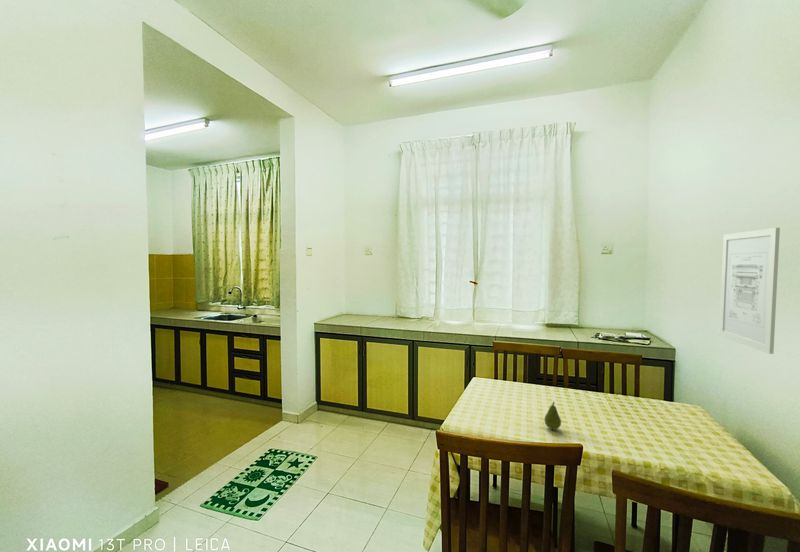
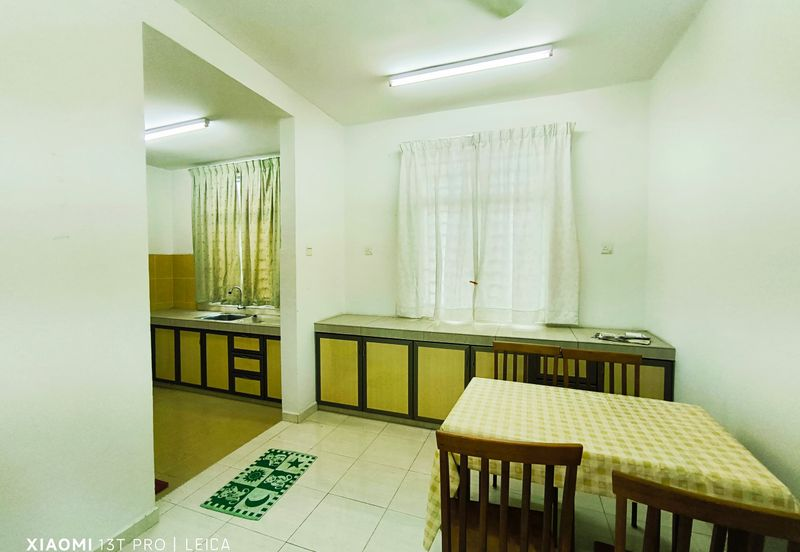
- wall art (745, 288)
- fruit (552, 414)
